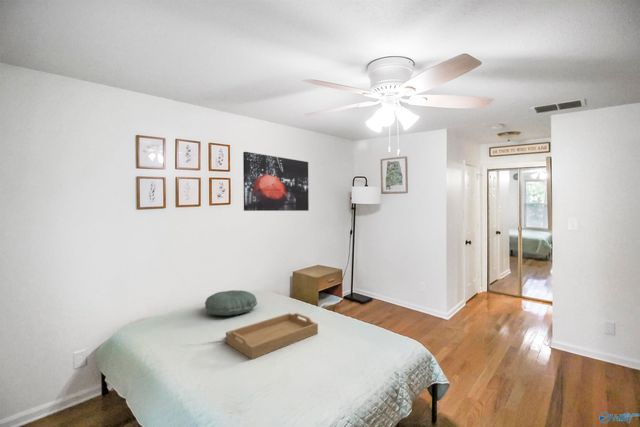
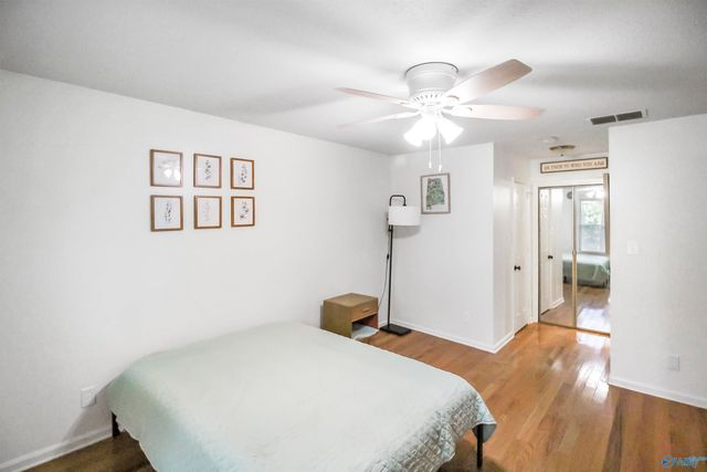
- wall art (278, 184)
- pillow (230, 302)
- serving tray (273, 331)
